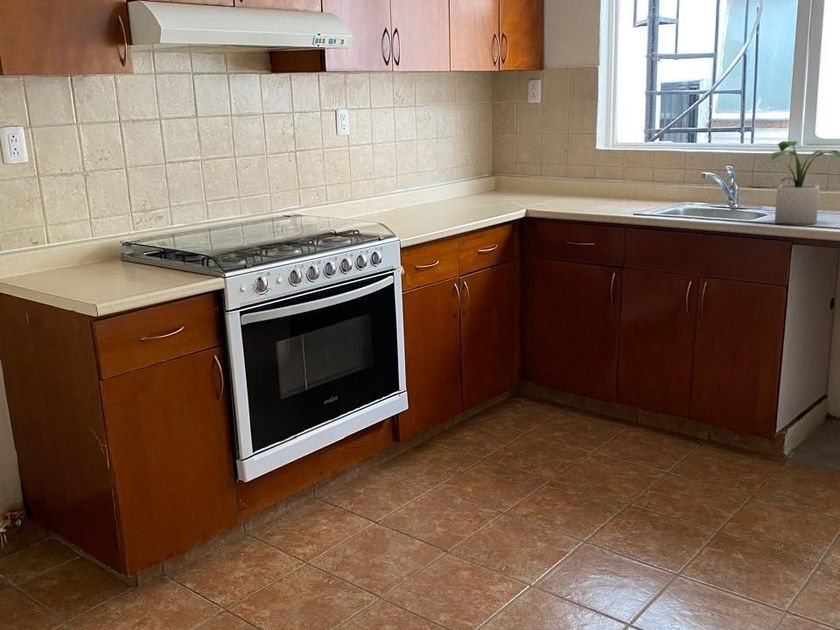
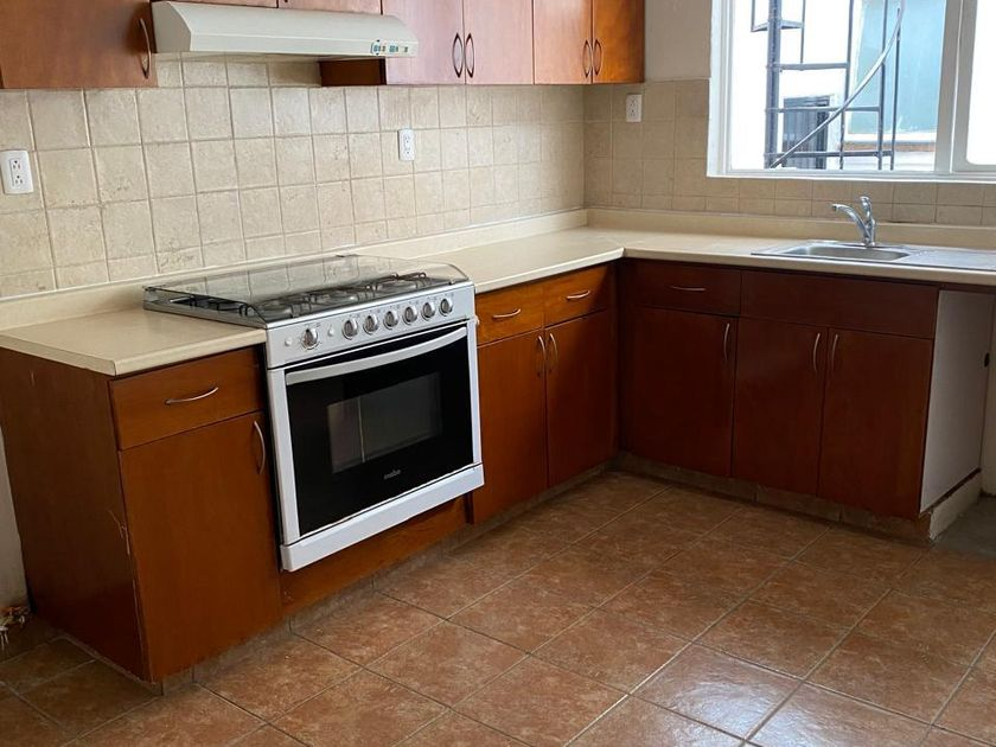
- potted plant (800, 181)
